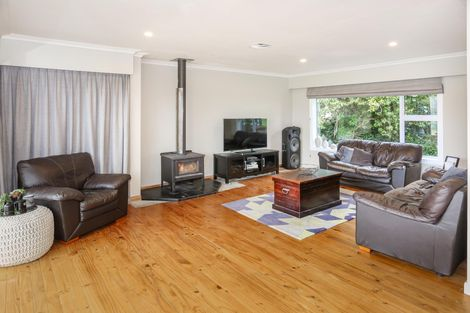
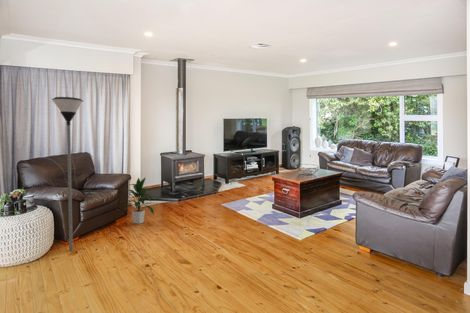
+ indoor plant (139, 200)
+ floor lamp (69, 174)
